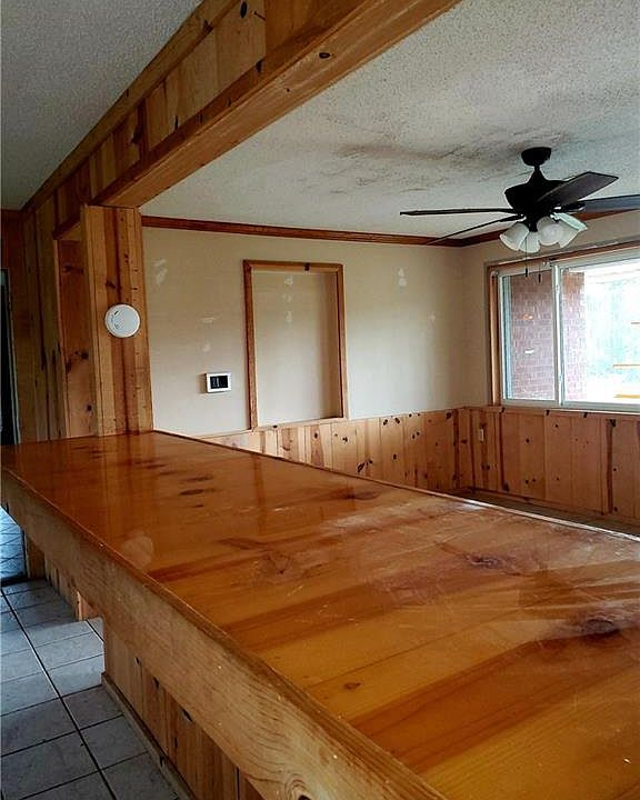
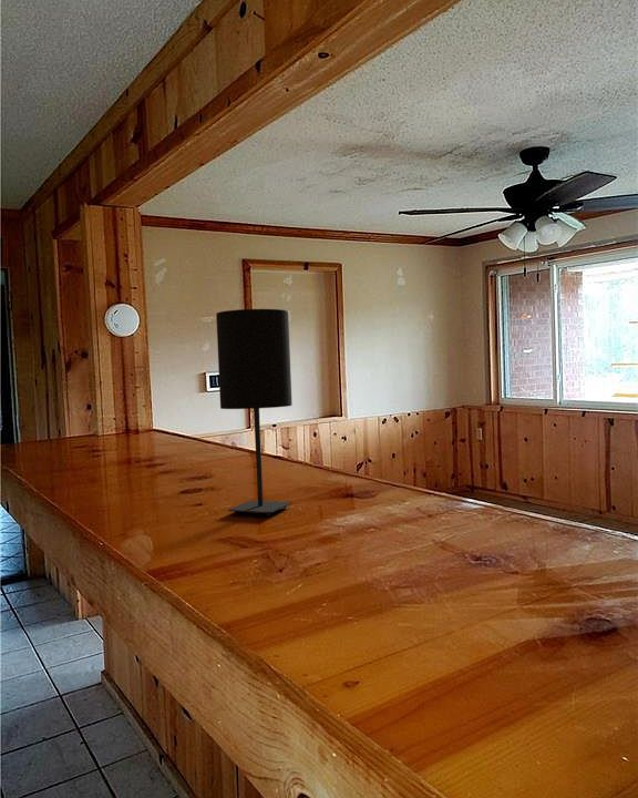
+ table lamp (256, 411)
